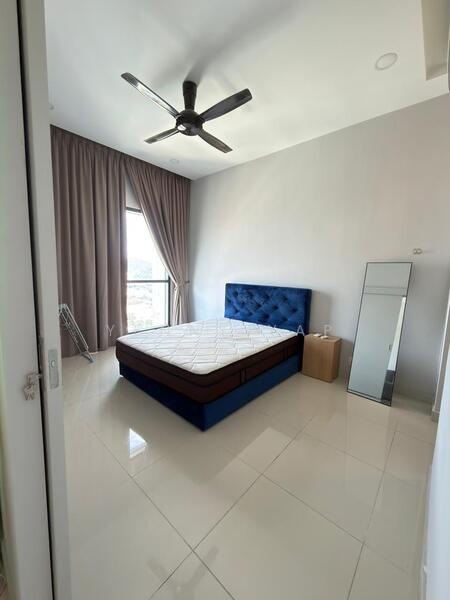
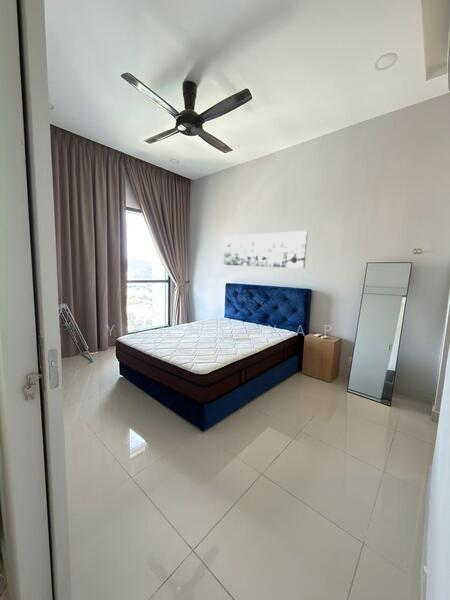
+ wall art (259, 250)
